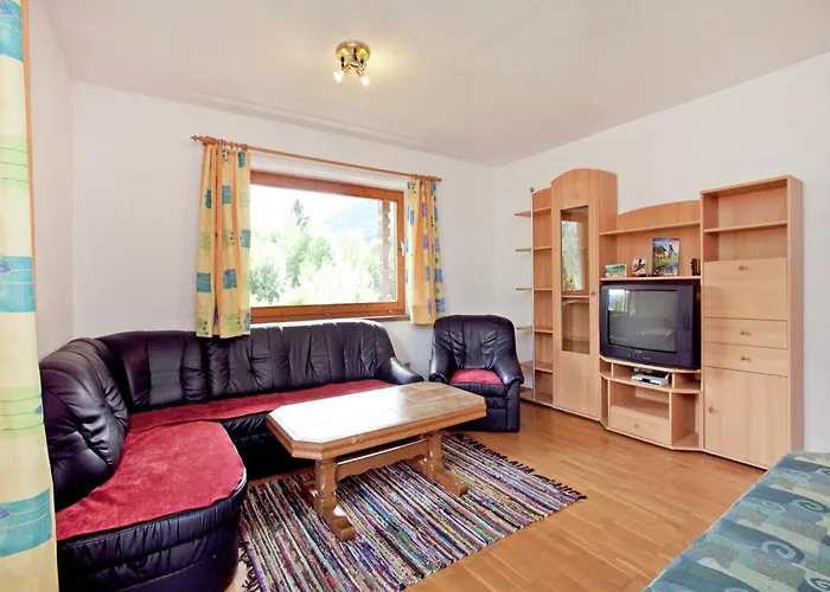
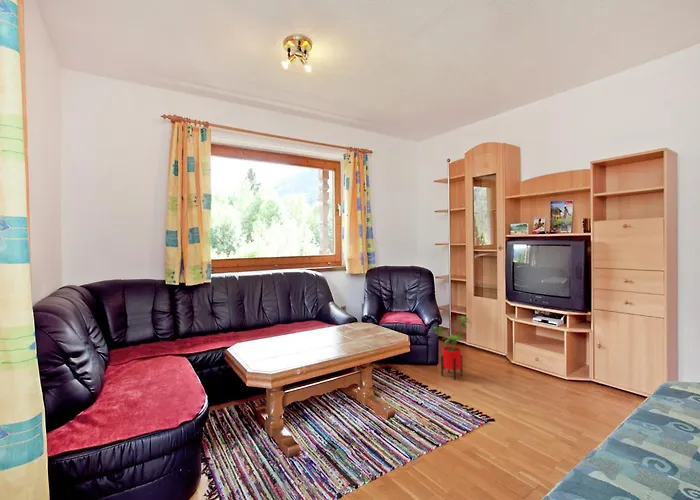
+ house plant (454, 345)
